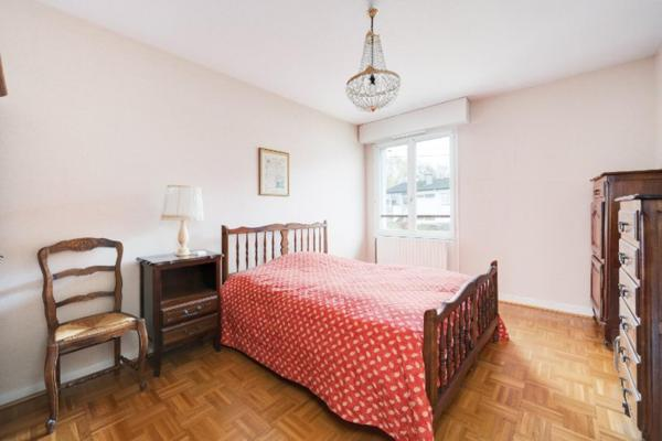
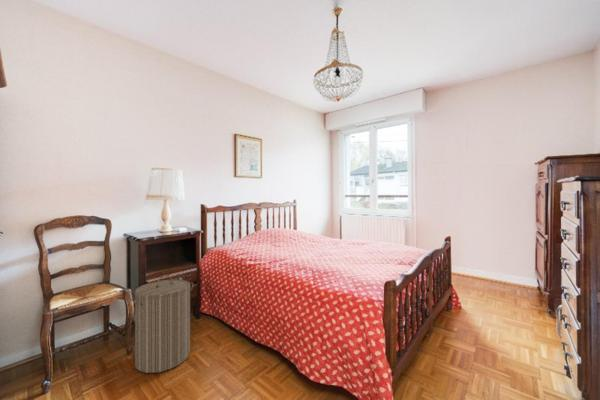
+ laundry hamper (163, 316)
